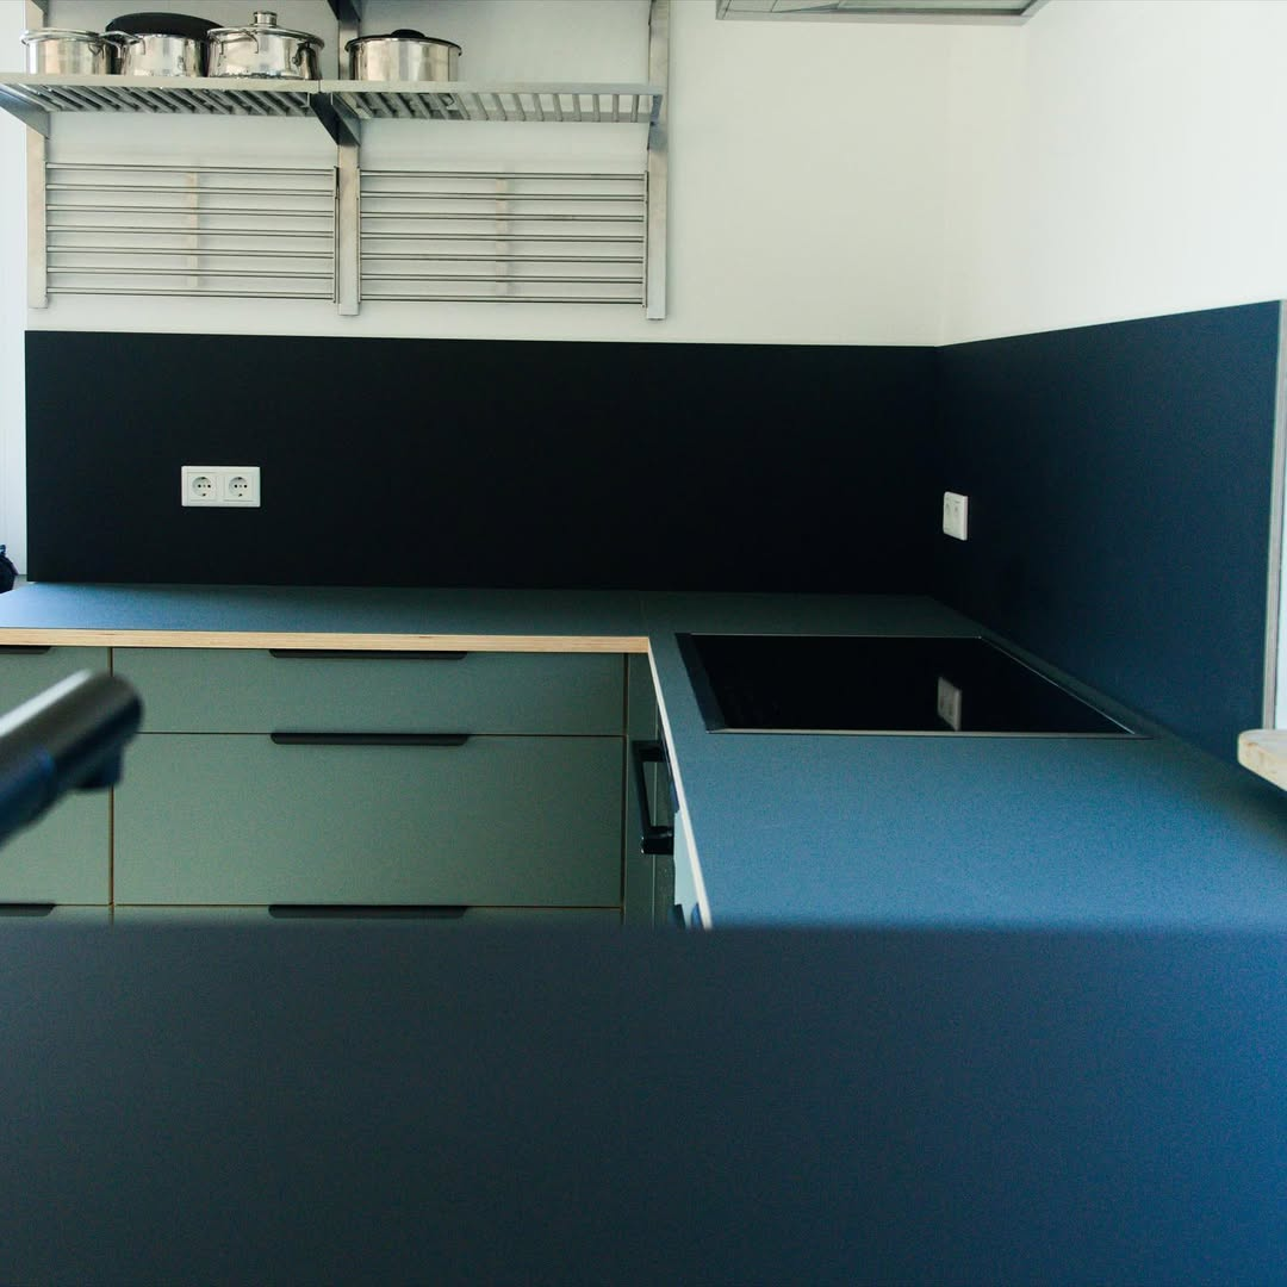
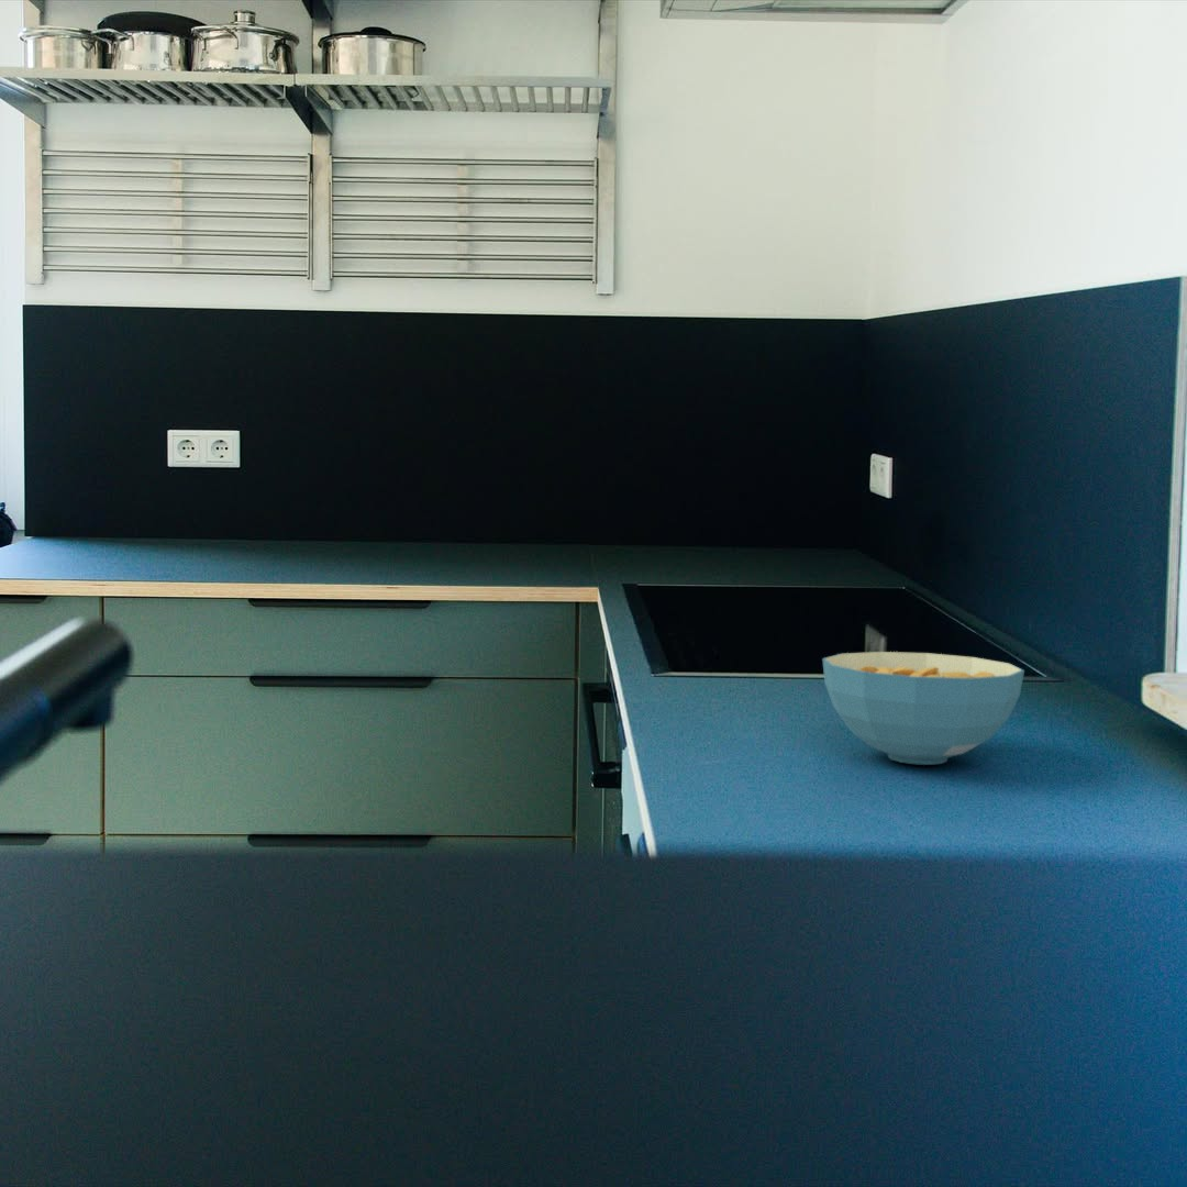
+ cereal bowl (919, 711)
